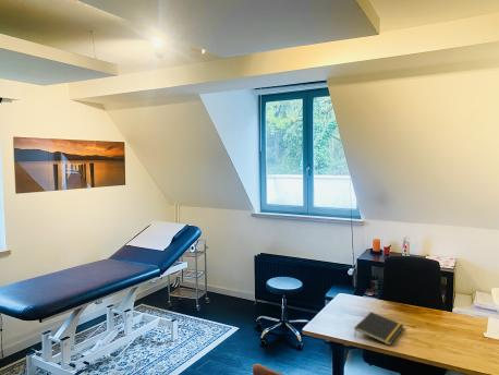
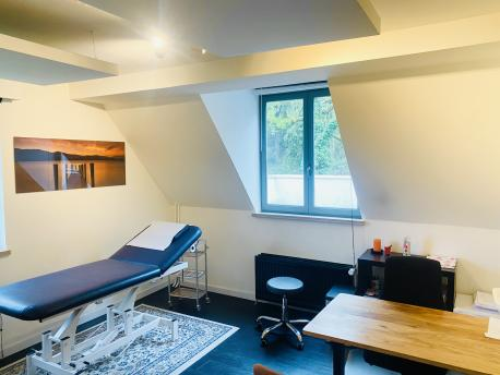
- notepad (379, 327)
